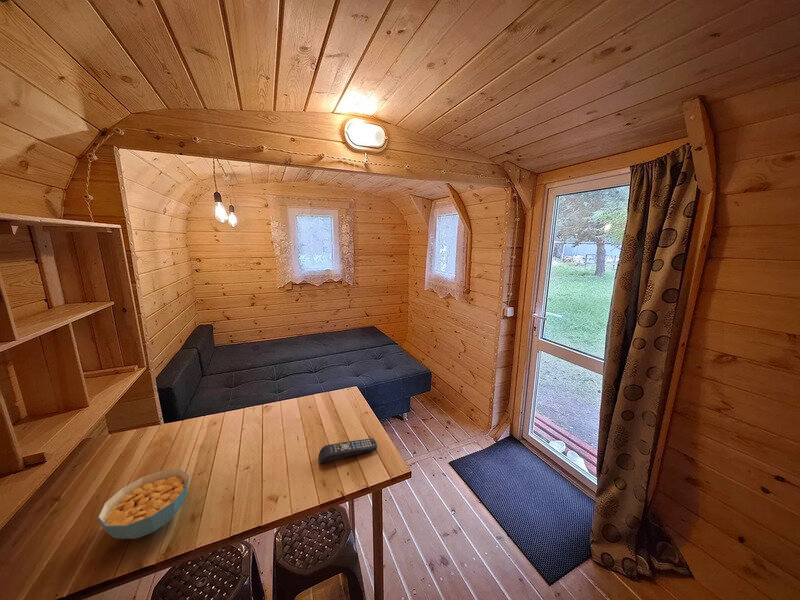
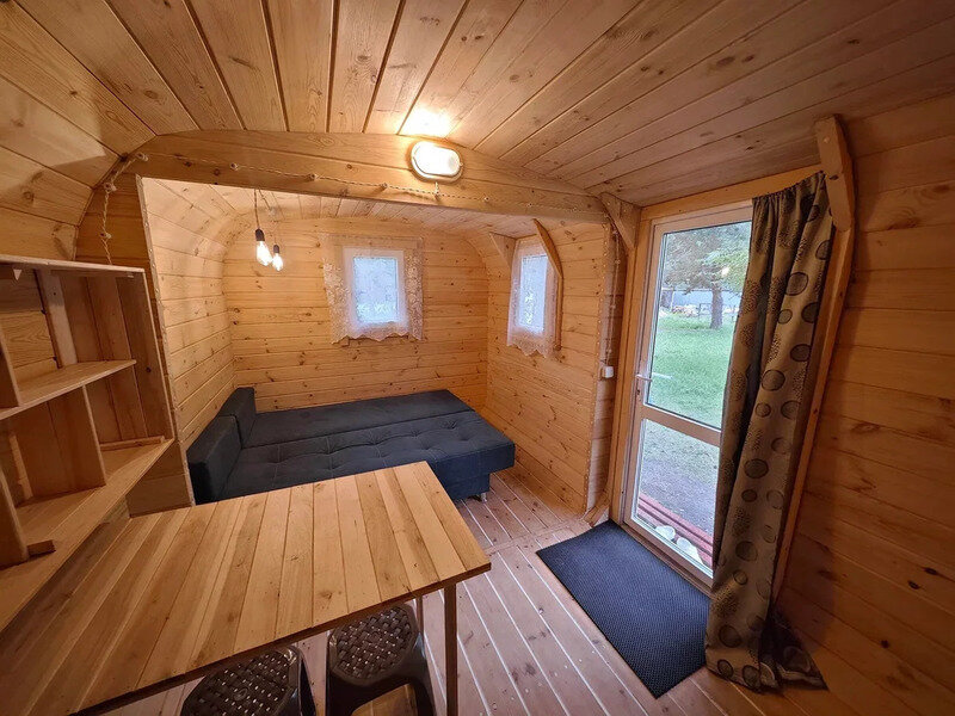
- remote control (348, 449)
- cereal bowl (149, 509)
